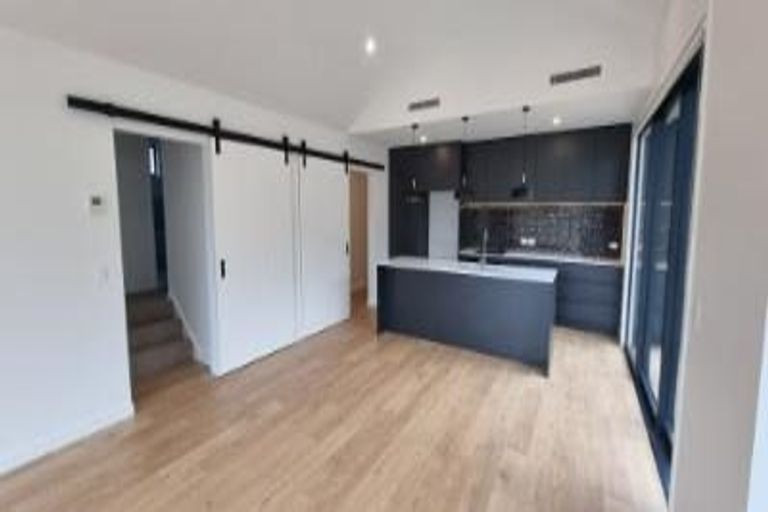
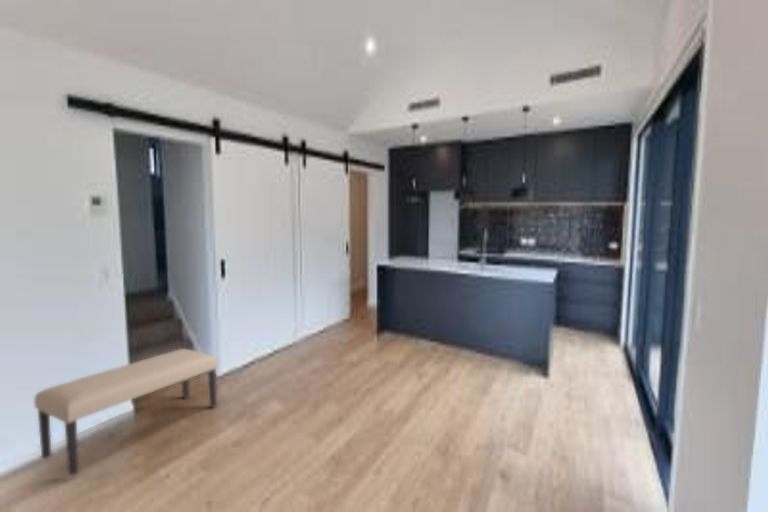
+ bench (138, 396)
